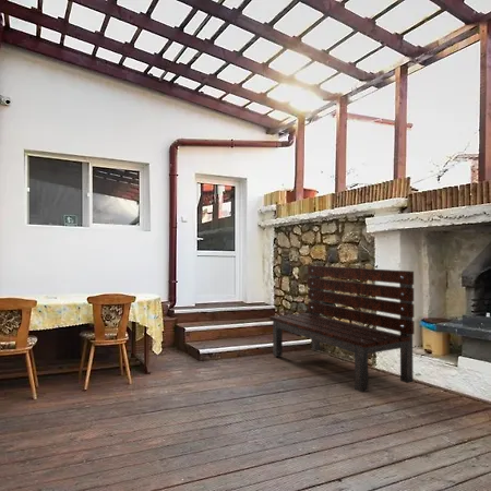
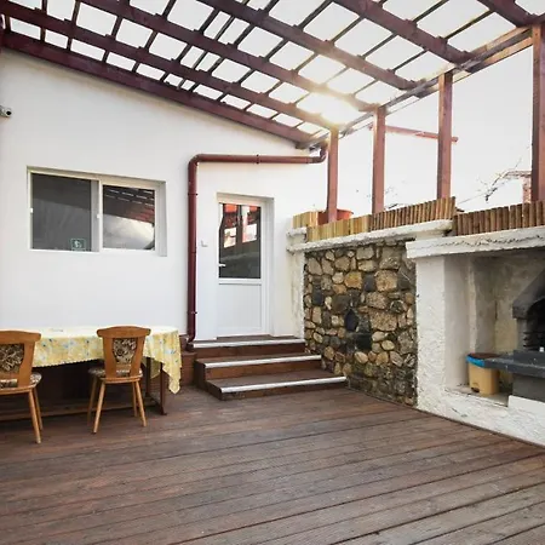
- bench (334, 316)
